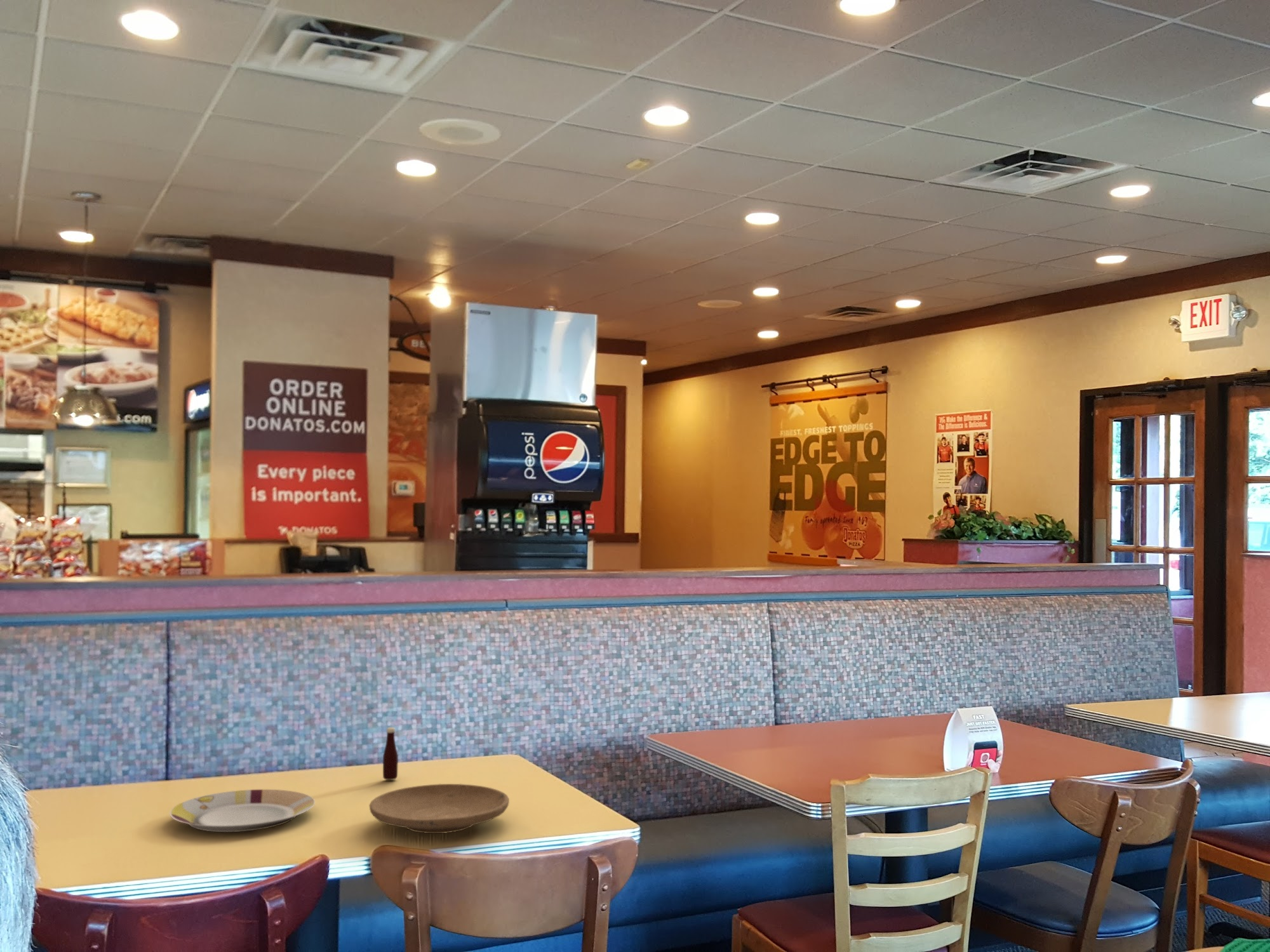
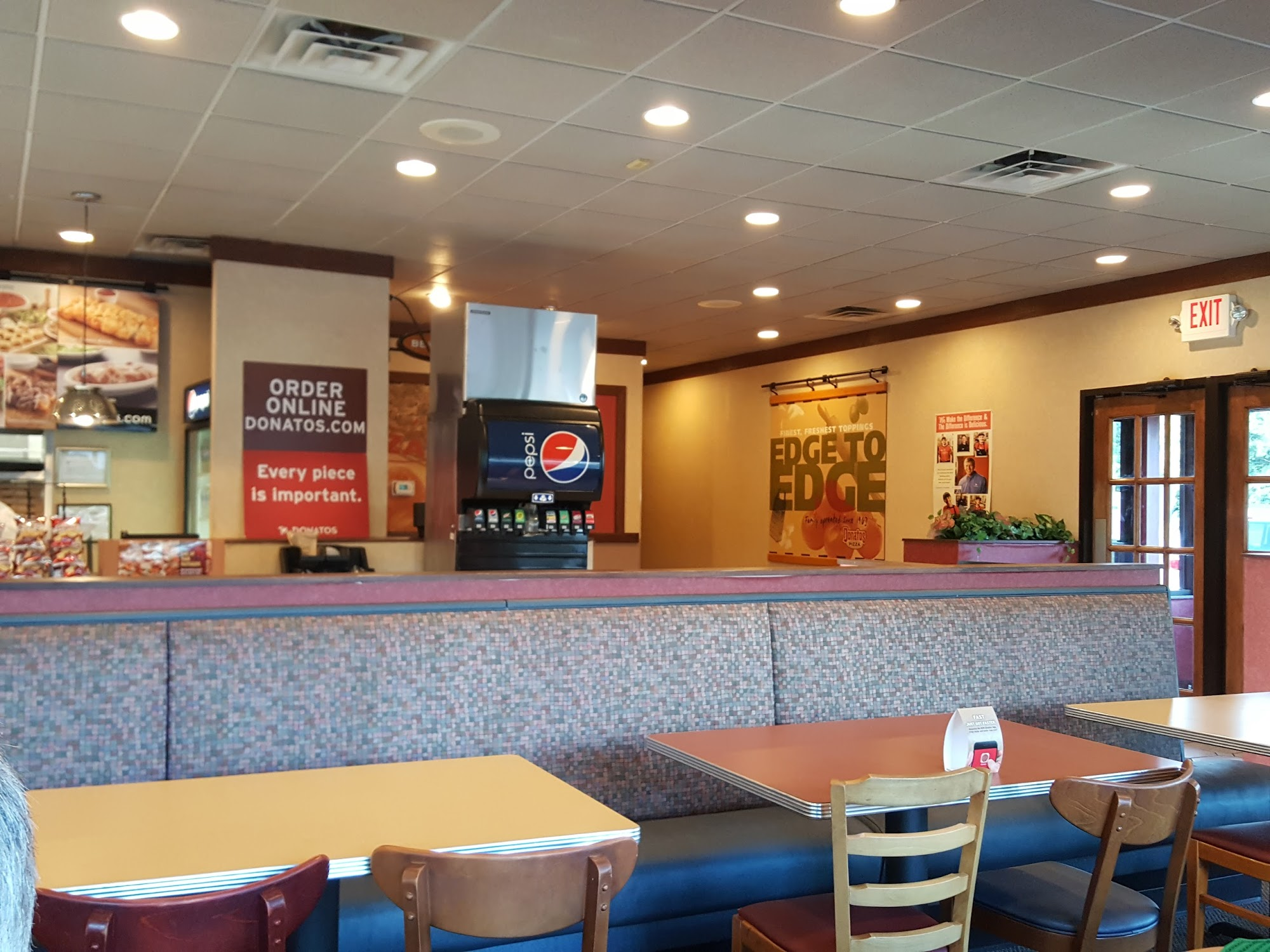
- tabasco sauce (390, 753)
- plate (243, 812)
- plate (439, 812)
